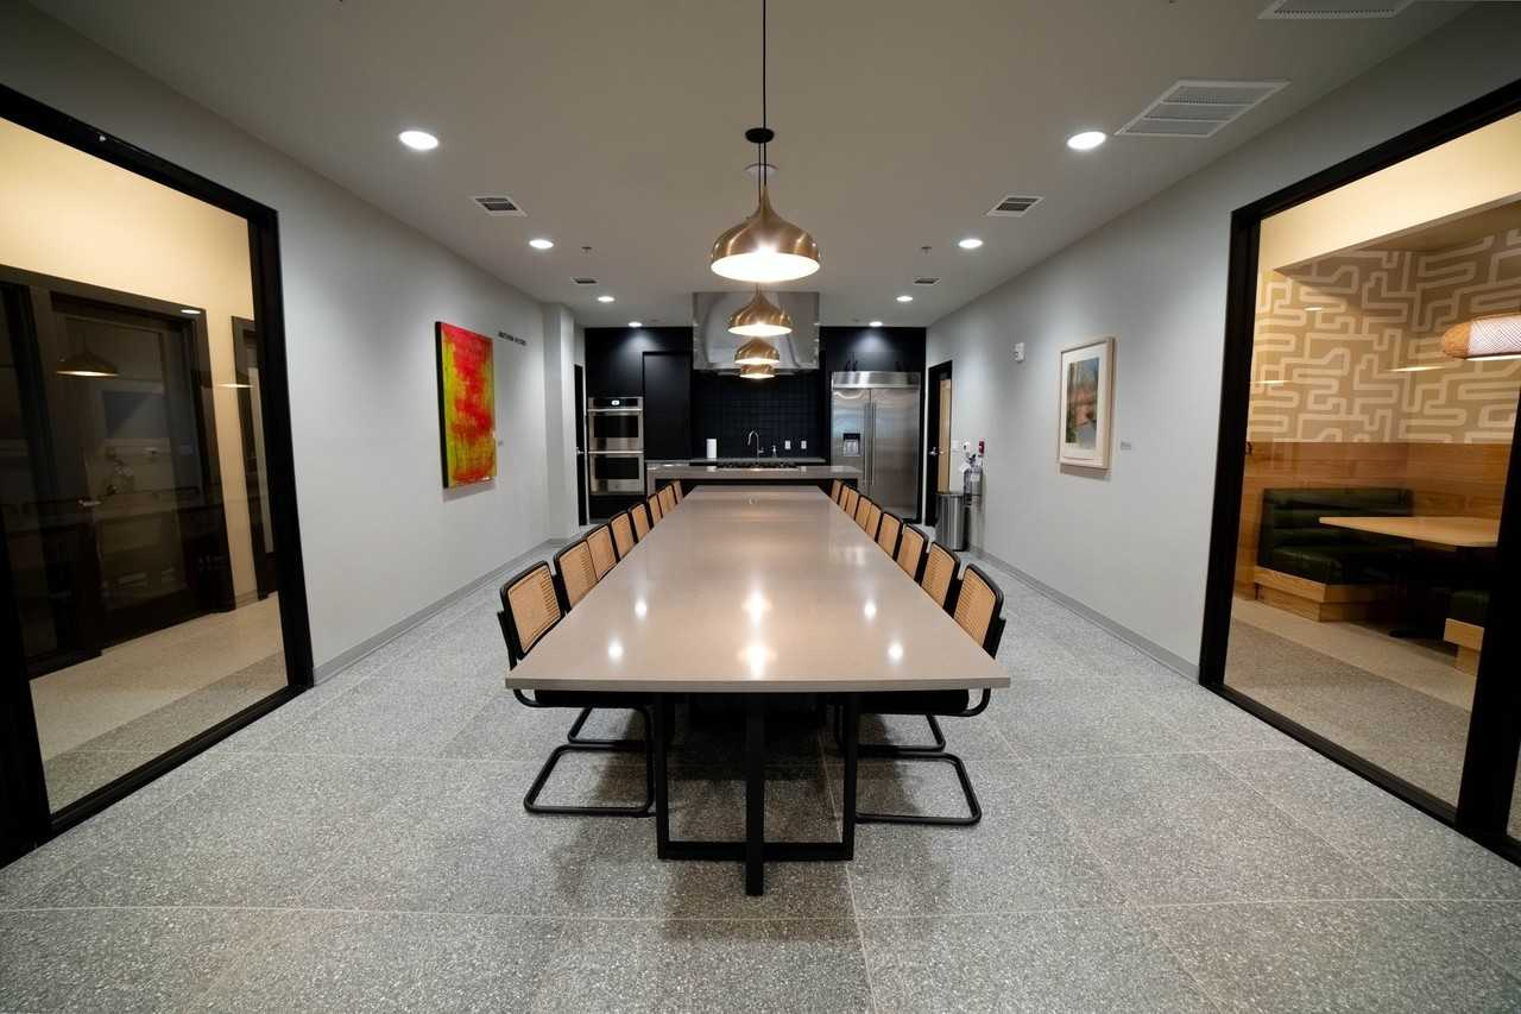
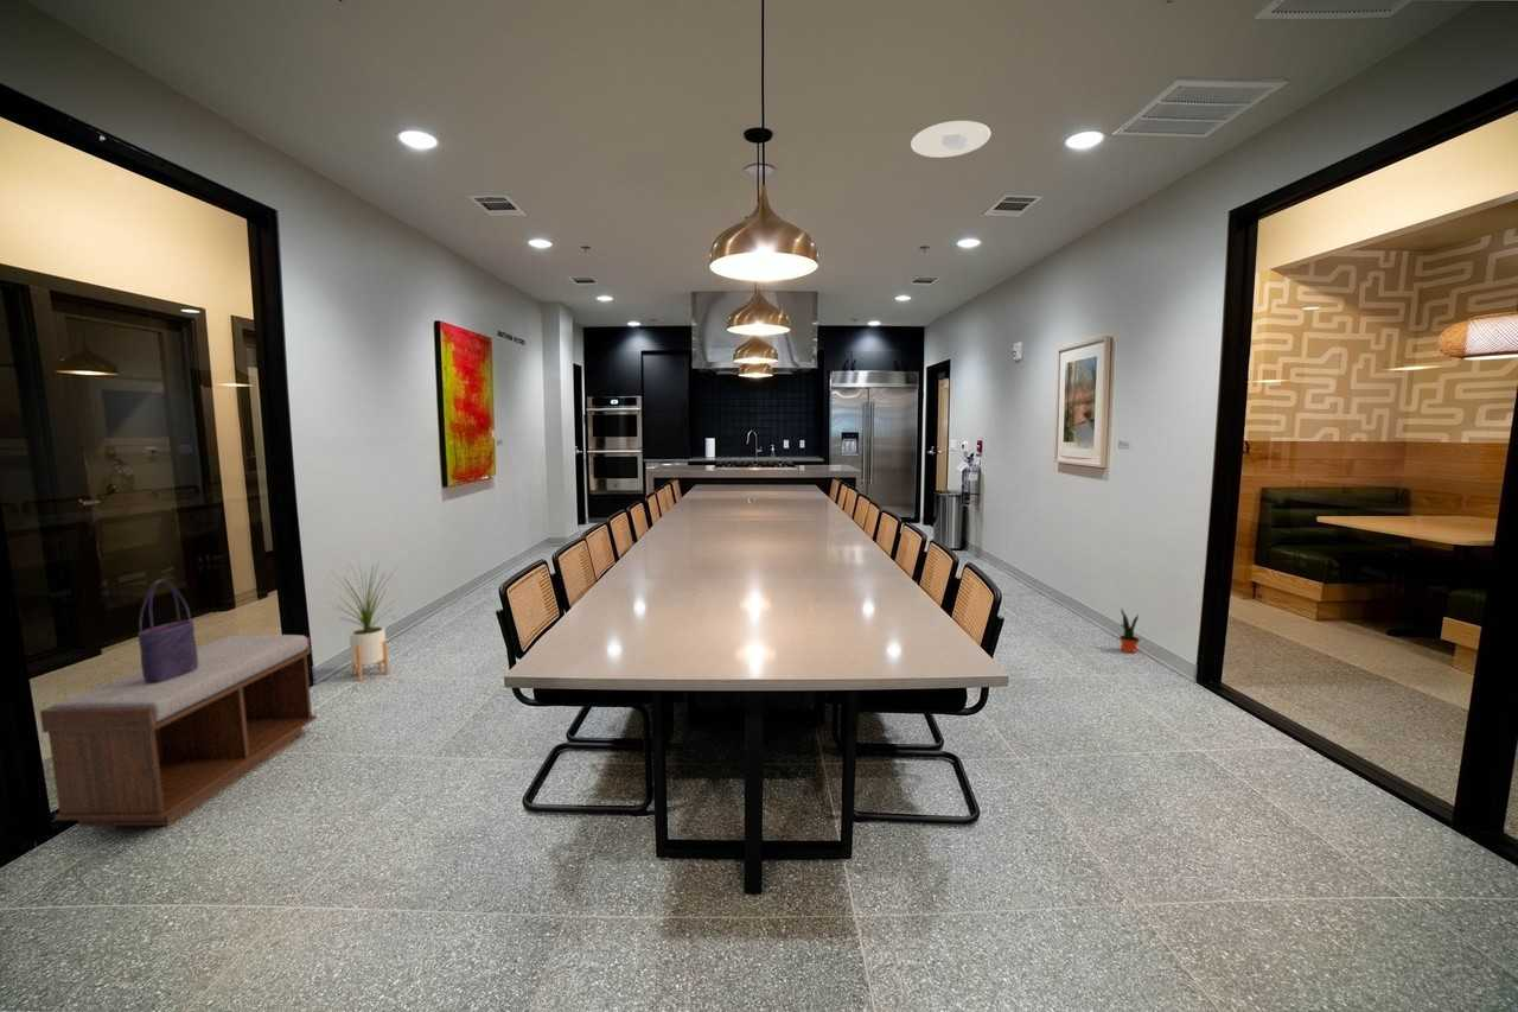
+ bench (202, 718)
+ tote bag (166, 628)
+ house plant (365, 616)
+ potted plant (1127, 629)
+ recessed light (950, 135)
